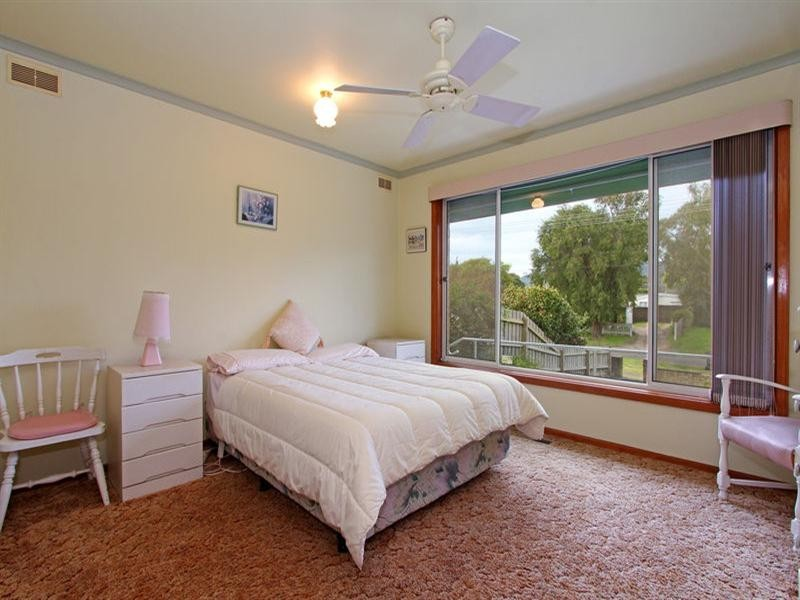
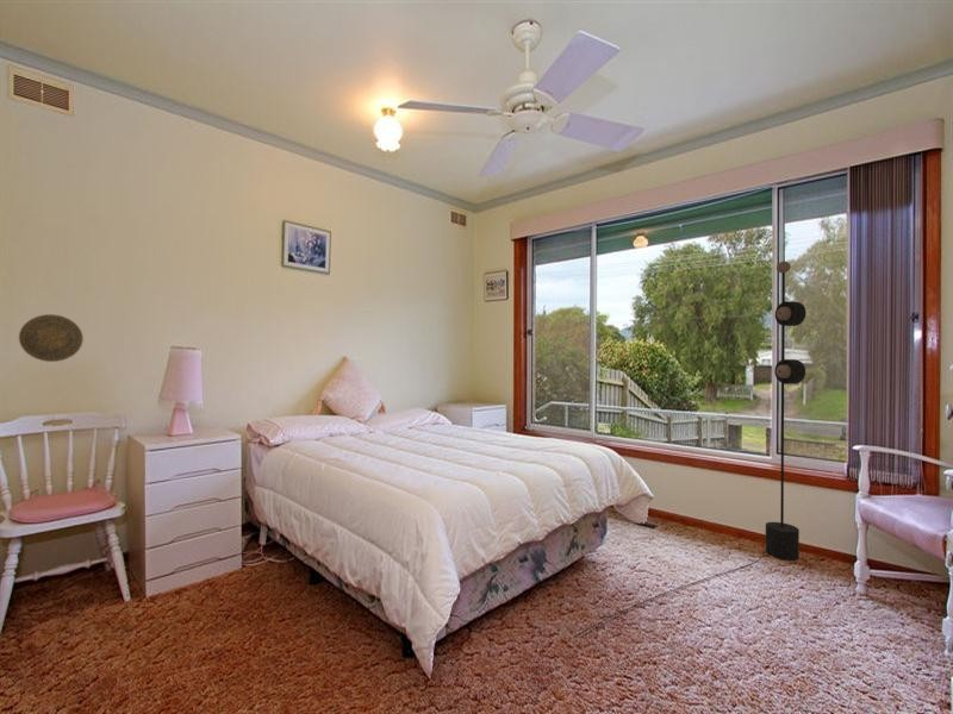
+ floor lamp (781, 415)
+ decorative plate (51, 338)
